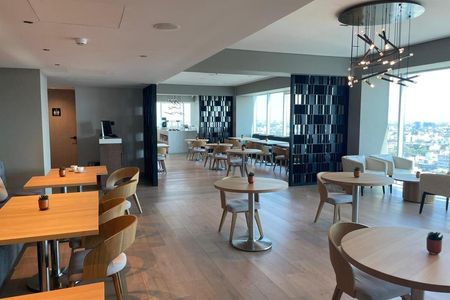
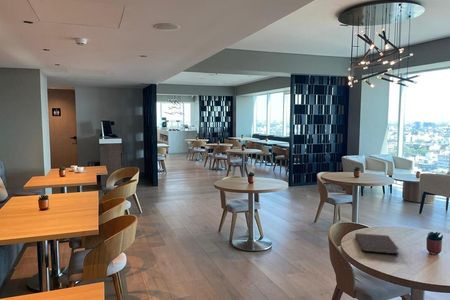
+ notebook (375, 243)
